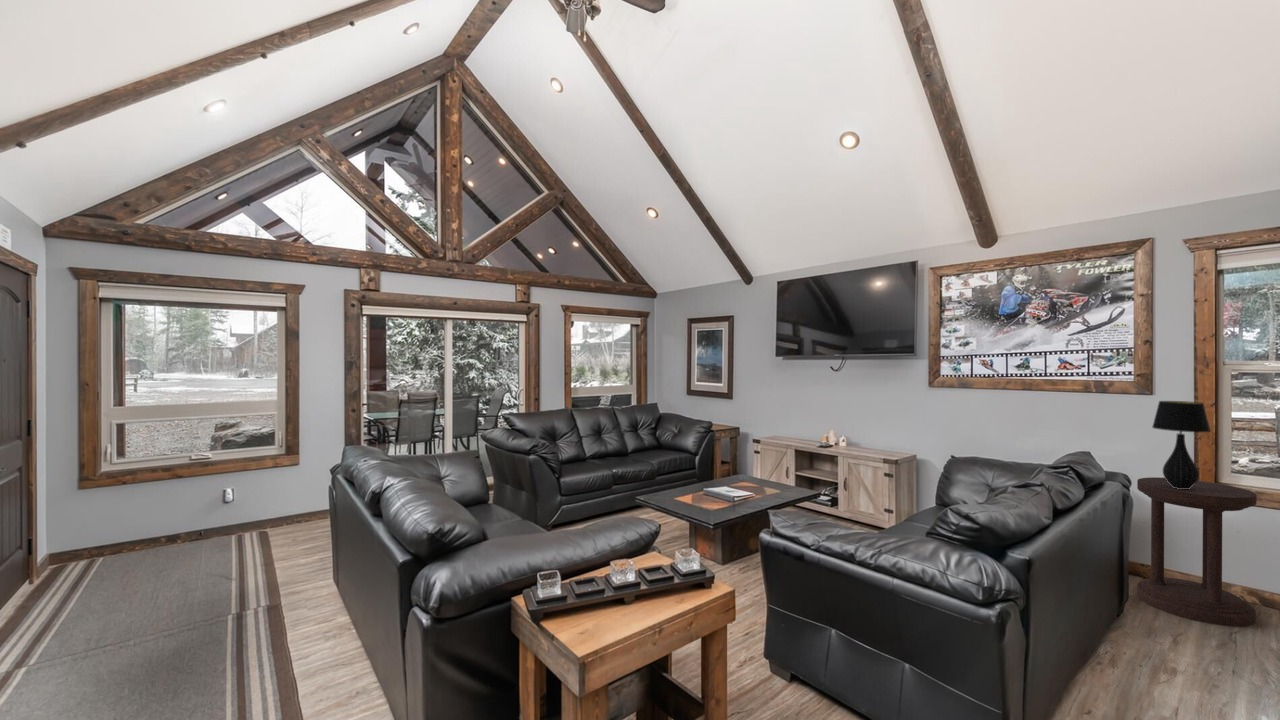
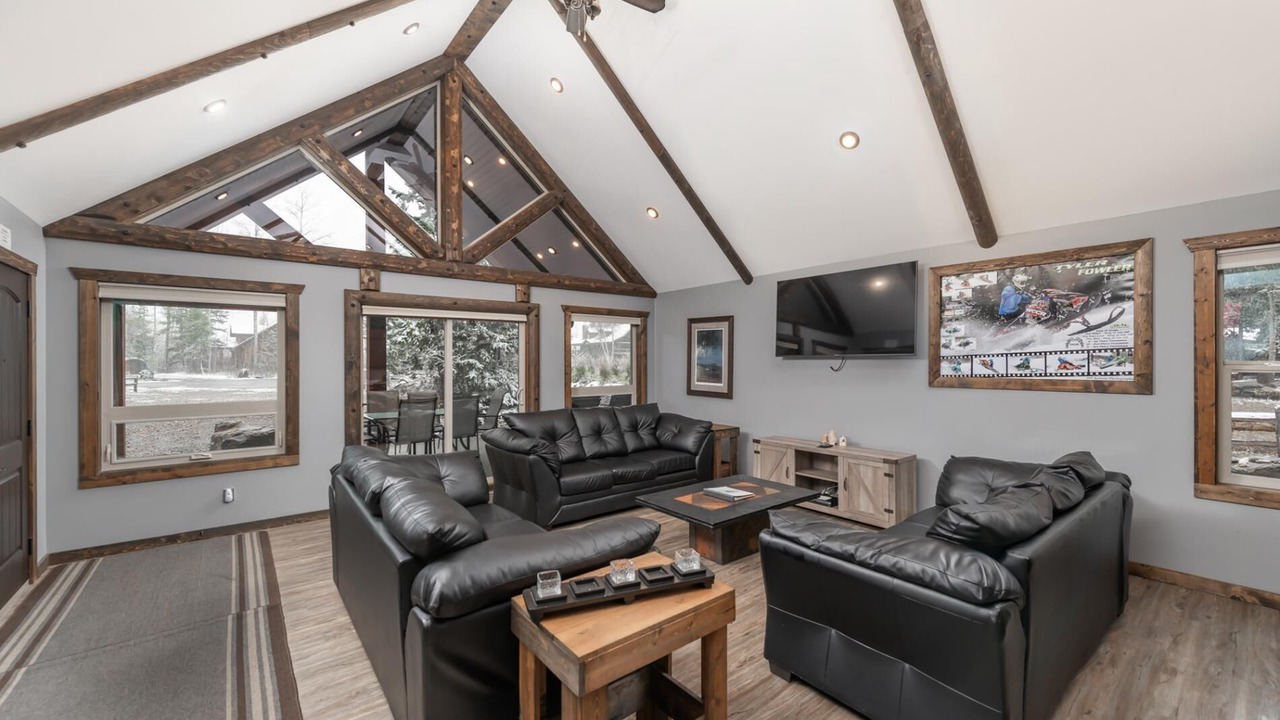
- side table (1203, 546)
- table lamp (1180, 444)
